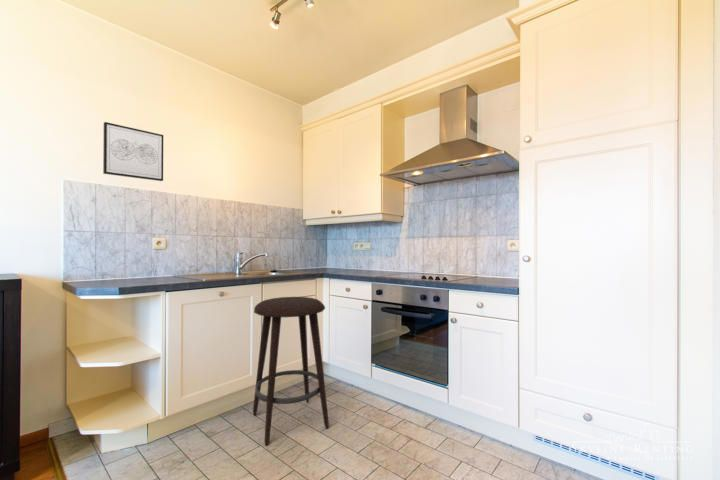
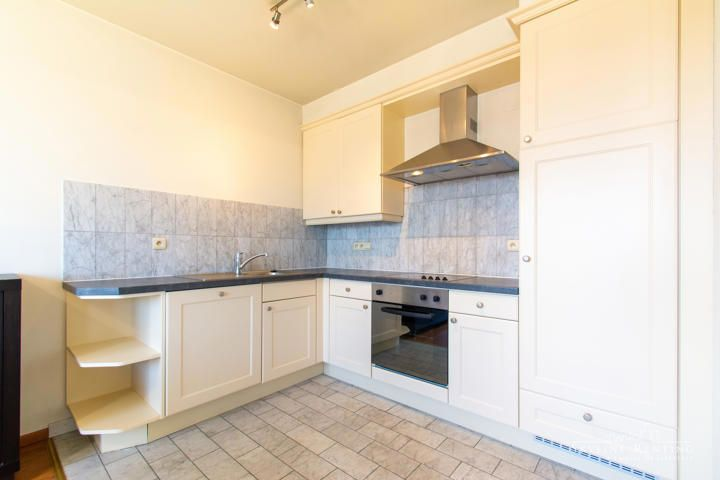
- stool (290, 370)
- wall art (134, 153)
